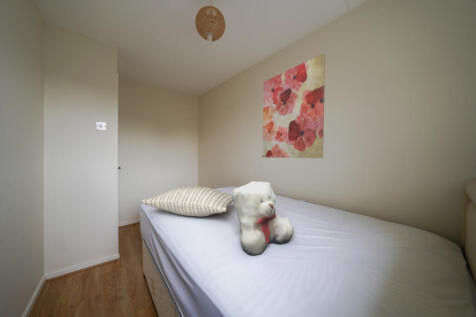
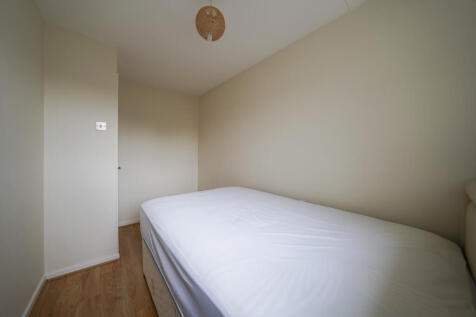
- wall art (288, 114)
- teddy bear (260, 210)
- pillow (193, 200)
